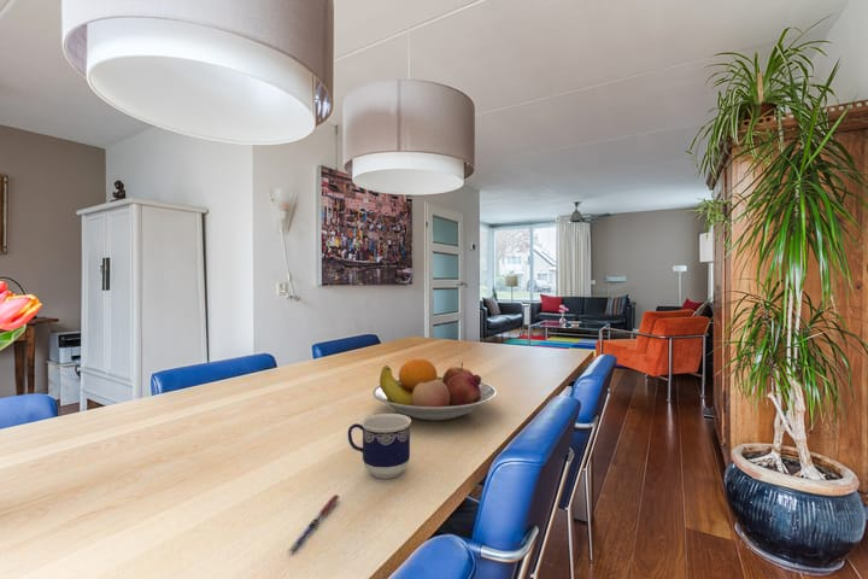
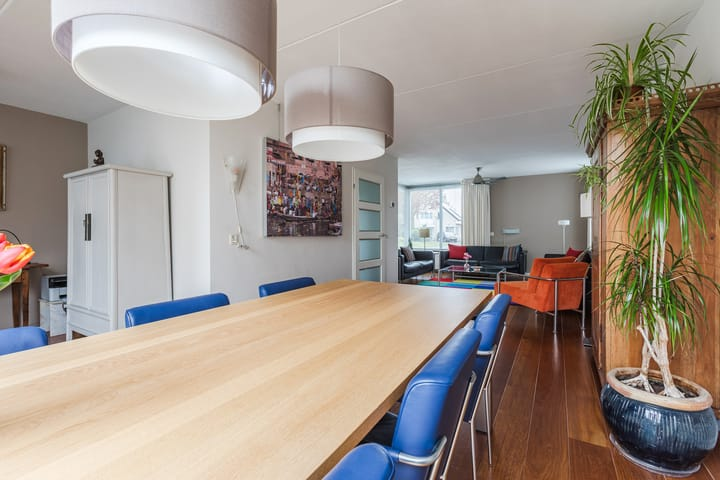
- cup (379, 445)
- pen (316, 519)
- fruit bowl (434, 385)
